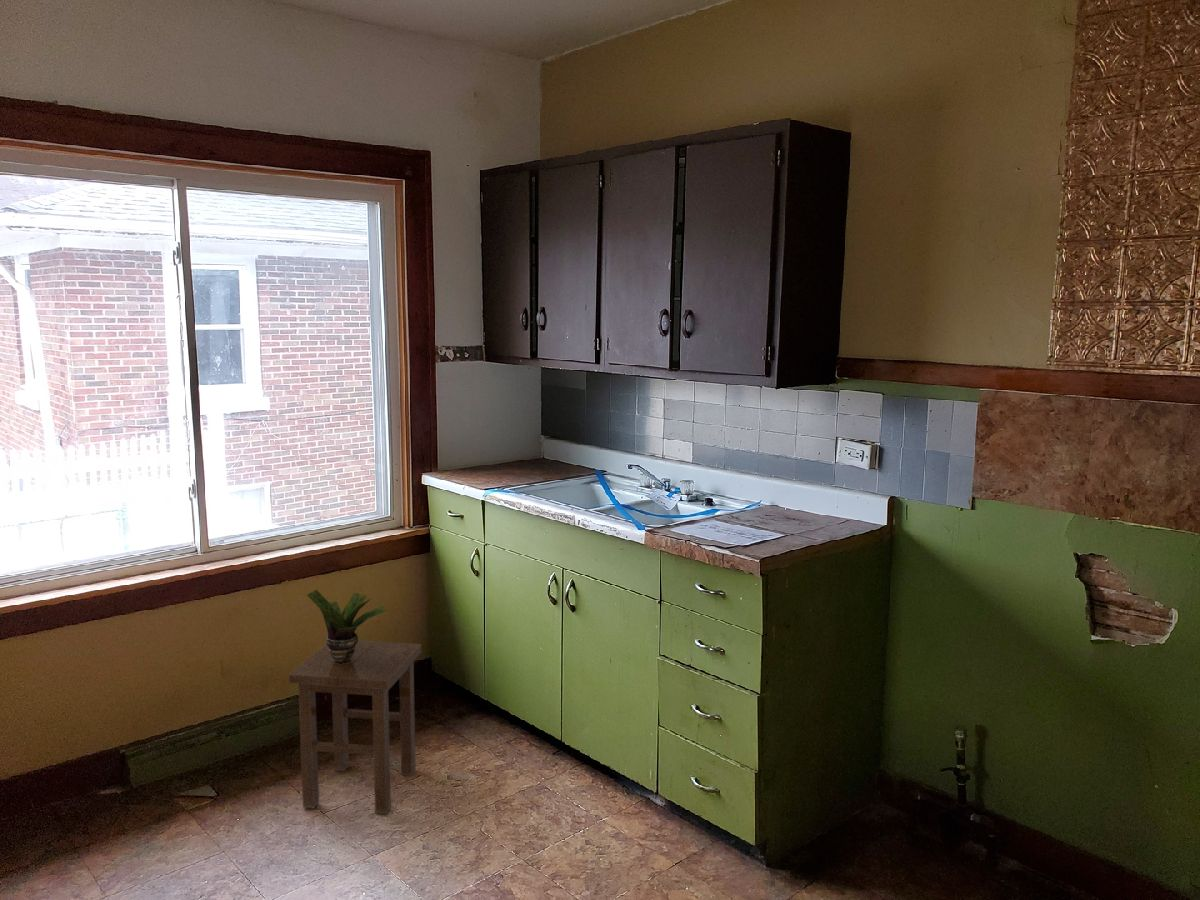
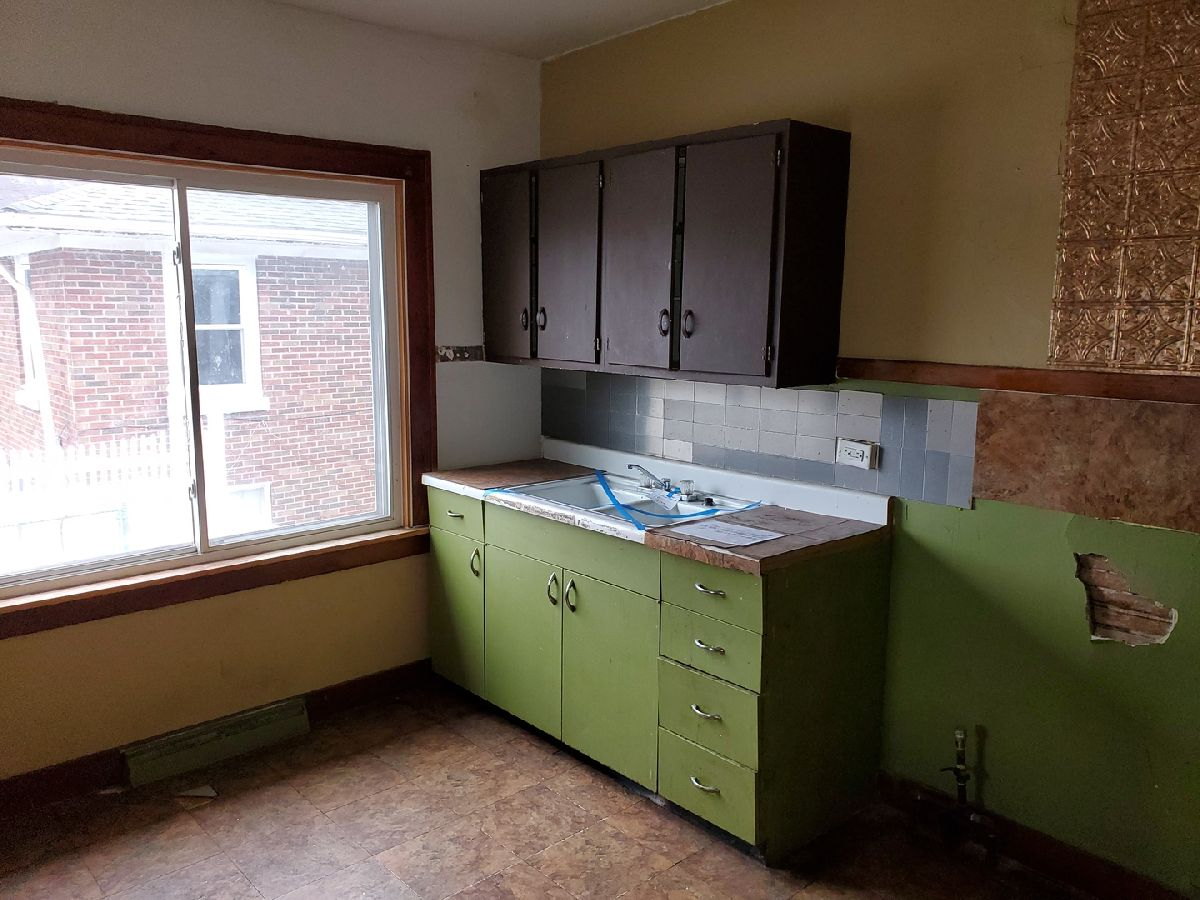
- stool (361, 718)
- potted plant (340, 627)
